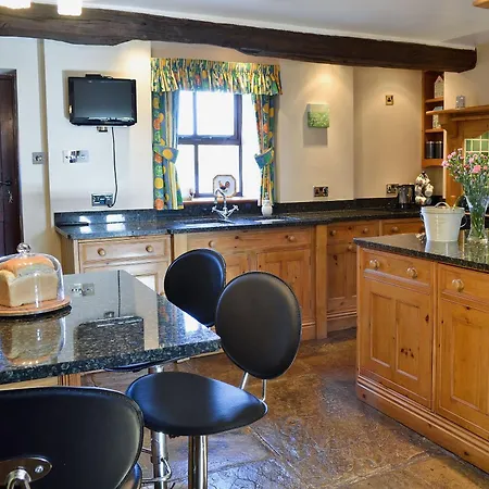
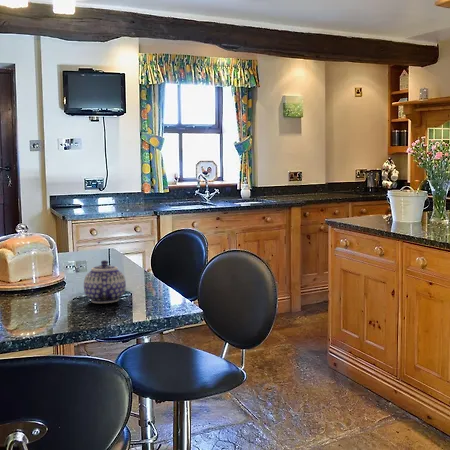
+ teapot (104, 280)
